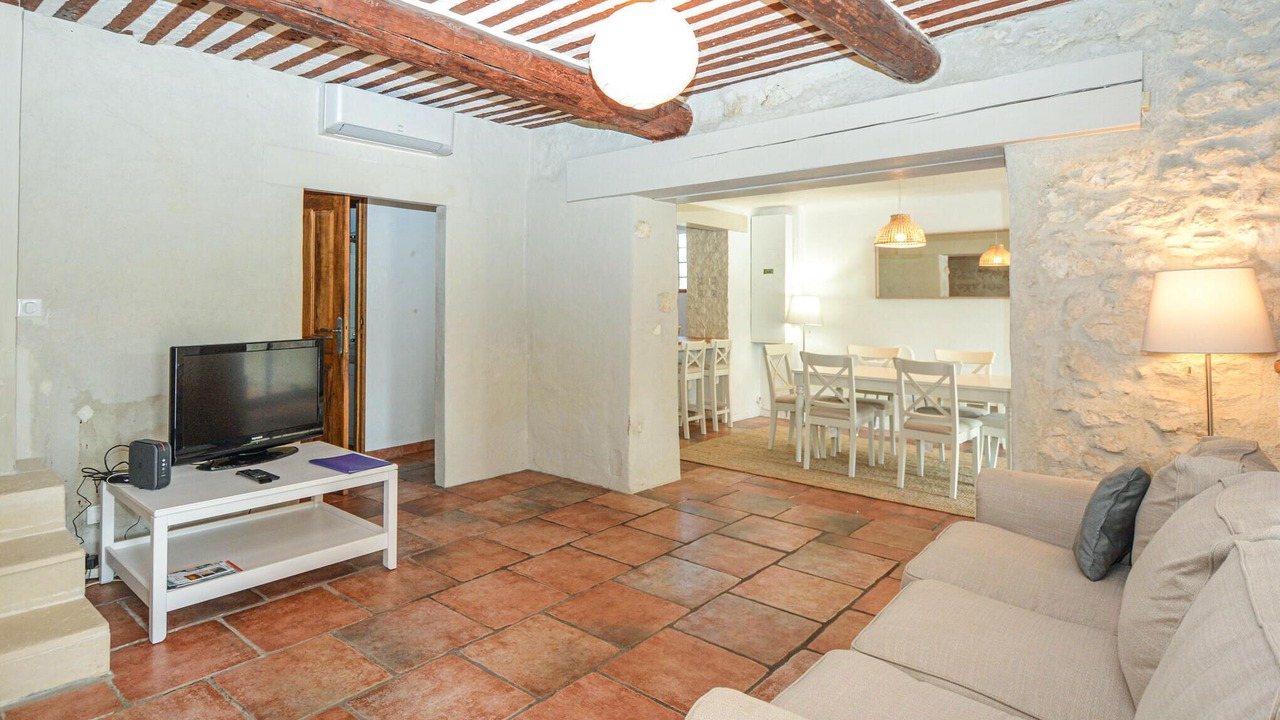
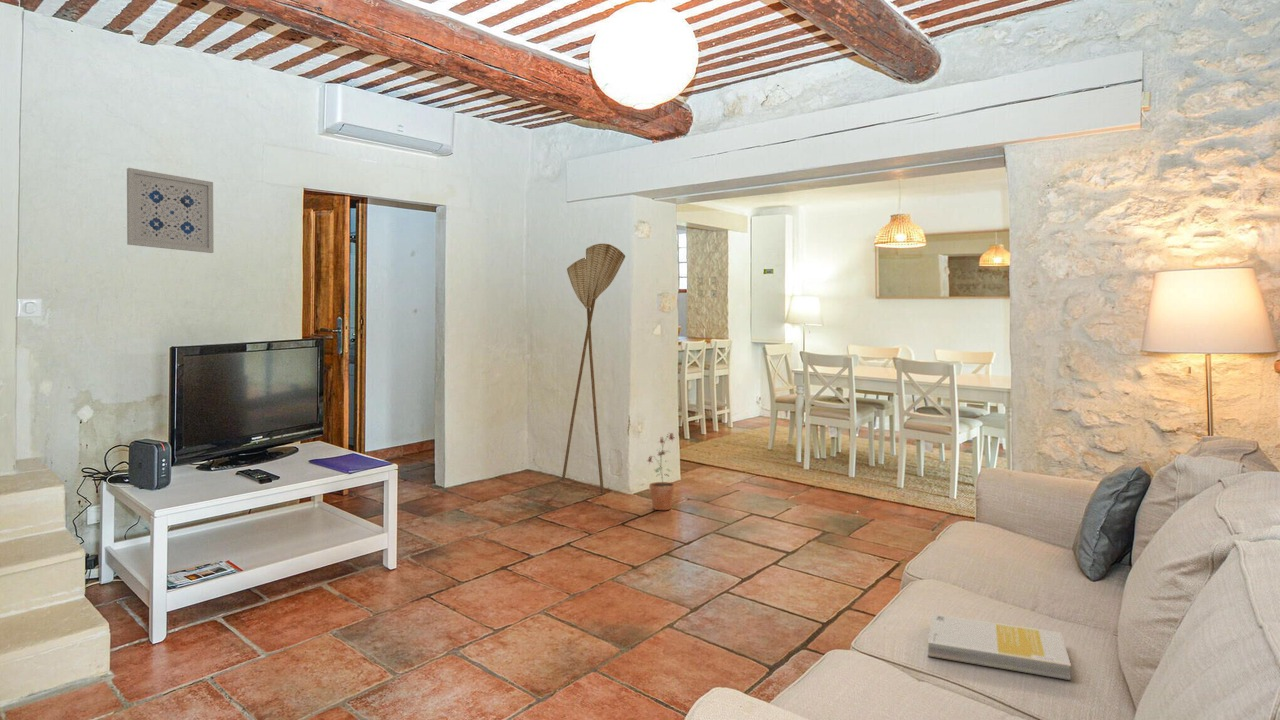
+ floor lamp (593, 369)
+ potted plant (660, 470)
+ wall art (171, 212)
+ book (995, 643)
